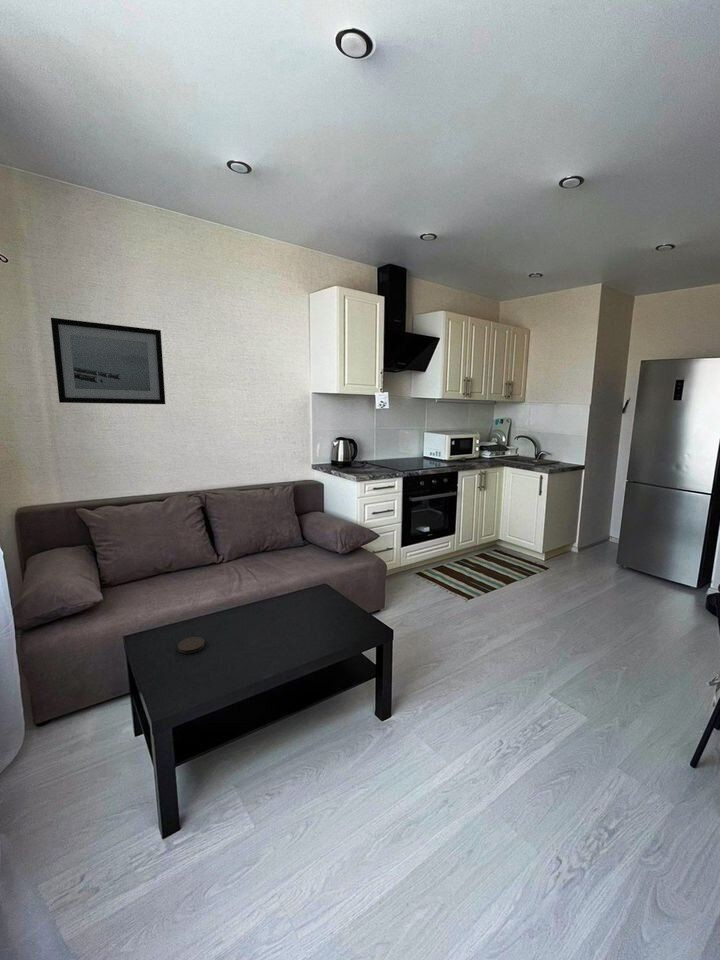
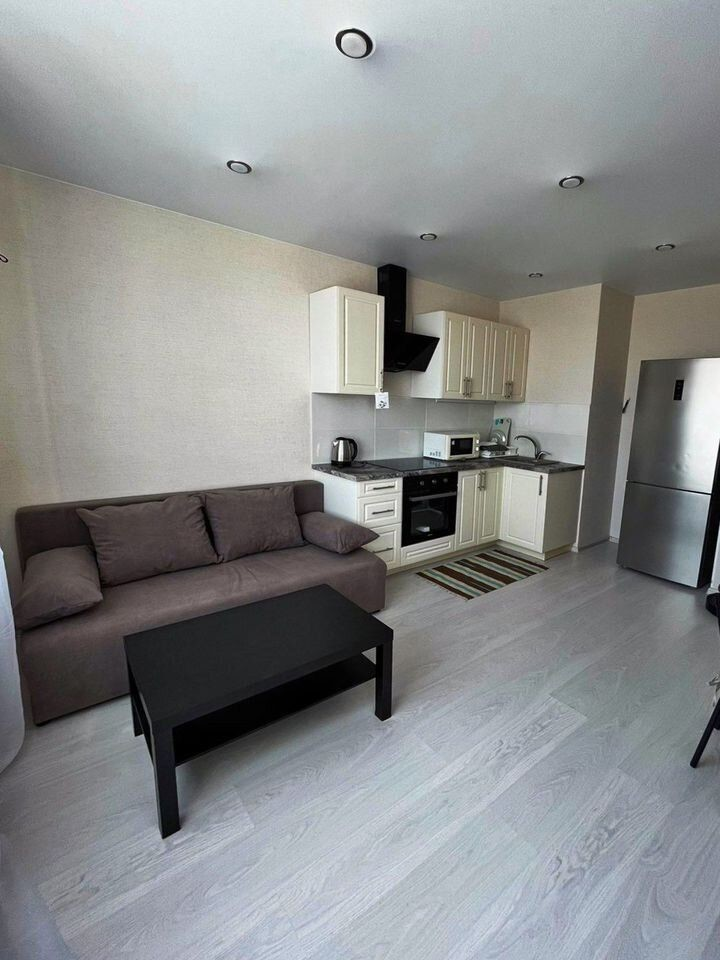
- coaster (191, 645)
- wall art (112, 364)
